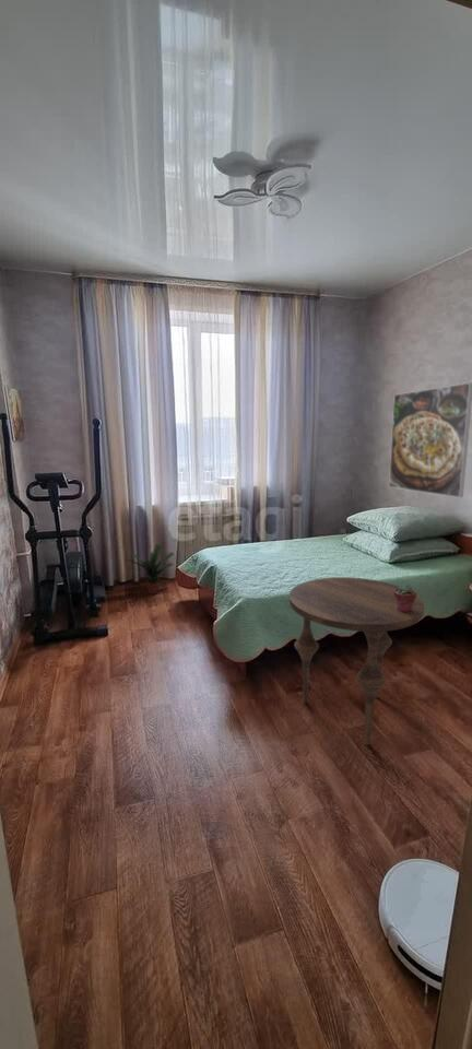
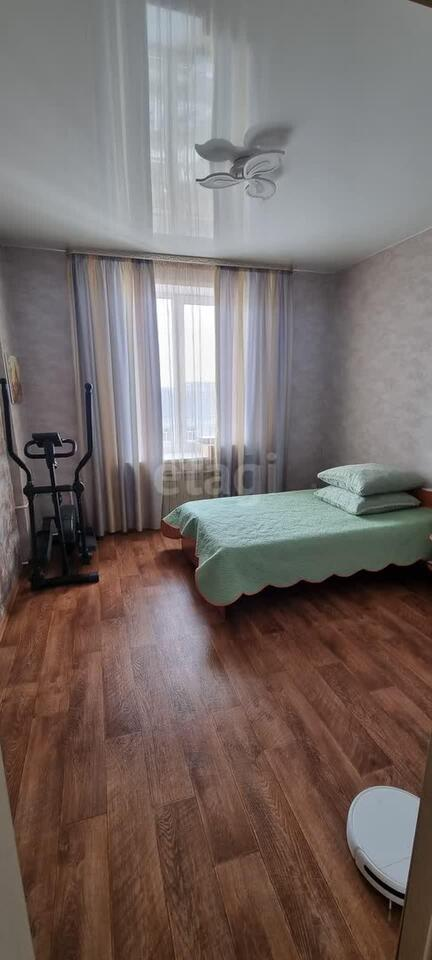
- potted plant (148, 568)
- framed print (425, 441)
- side table (366, 660)
- potted succulent (404, 596)
